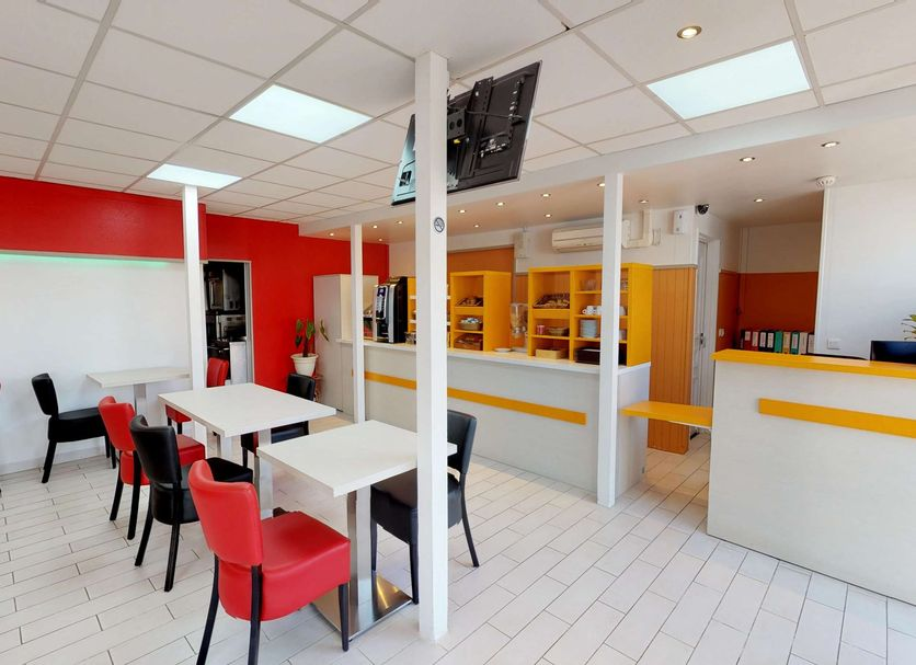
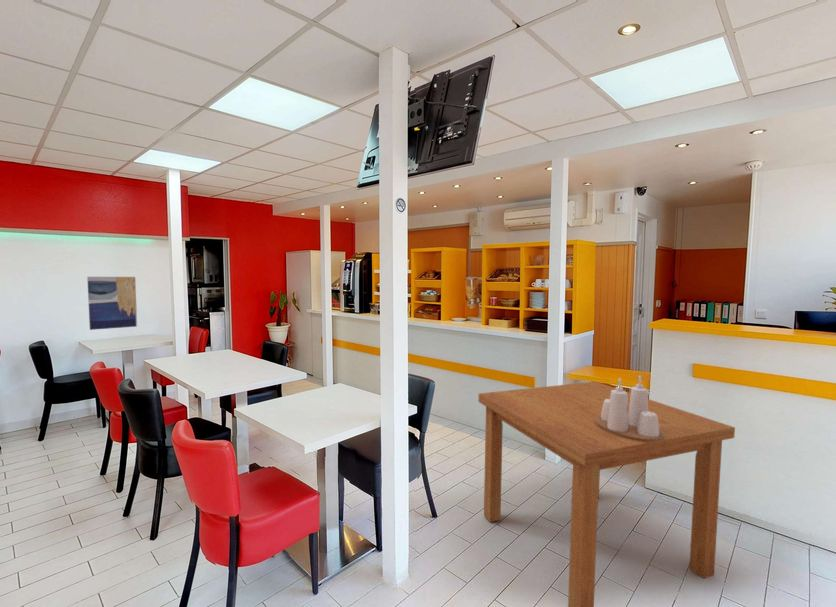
+ wall art (113, 302)
+ dining table (588, 476)
+ condiment set (630, 402)
